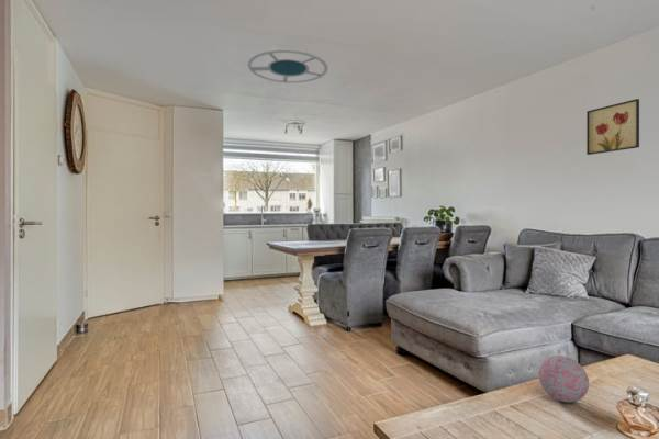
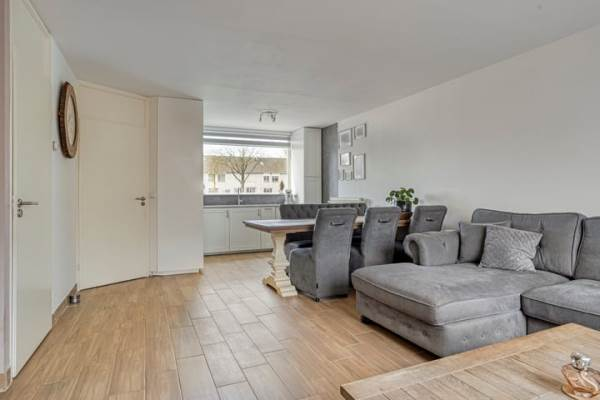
- wall art (612, 128)
- ceiling lamp (288, 64)
- decorative orb (562, 378)
